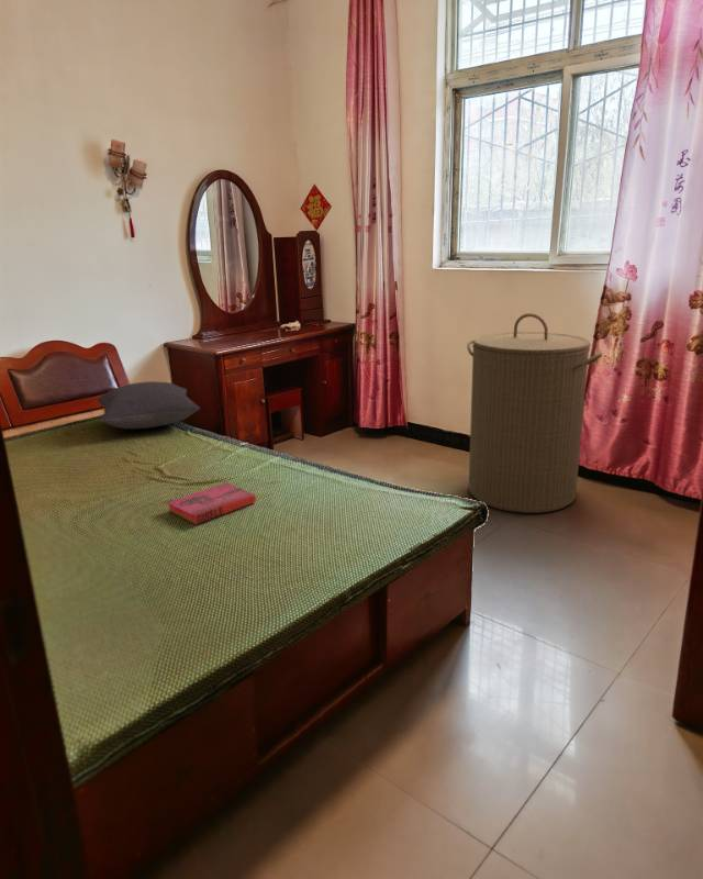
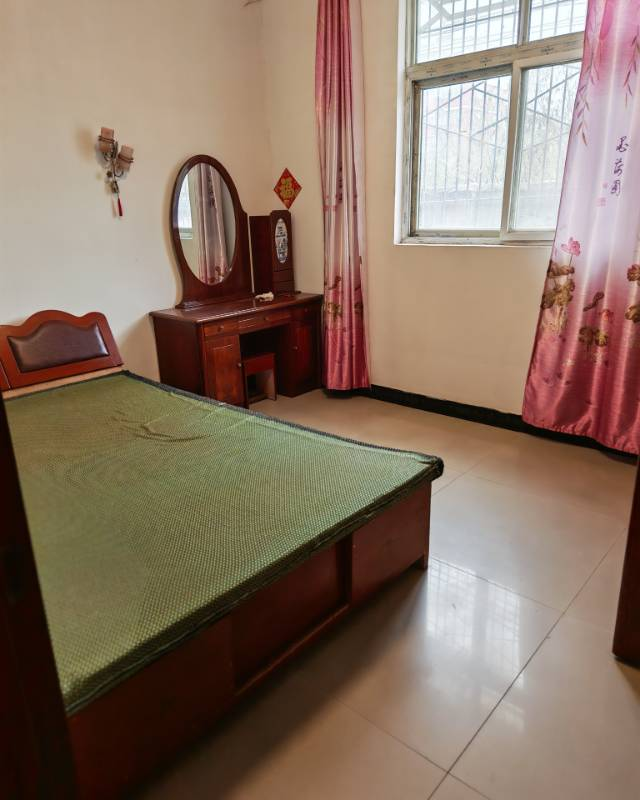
- pillow (147, 404)
- laundry hamper (526, 407)
- hardback book (212, 502)
